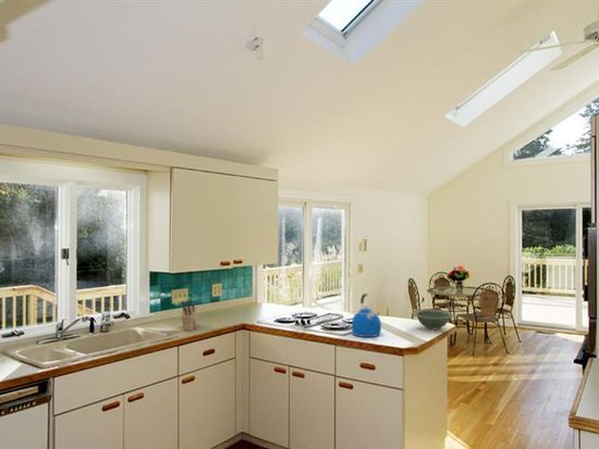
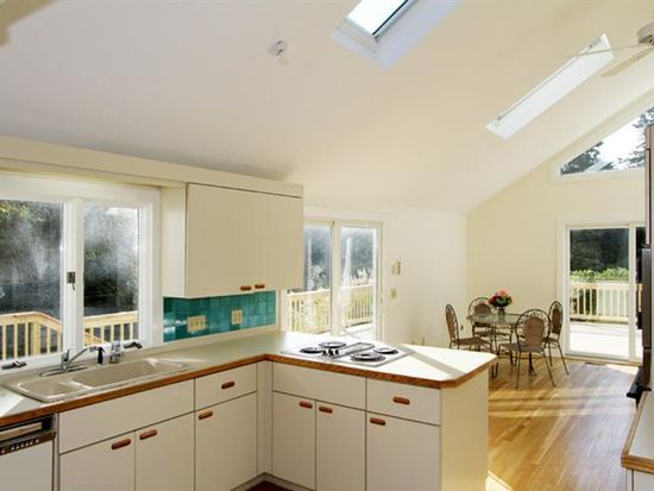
- bowl (432, 320)
- kettle (367, 314)
- knife block (190, 313)
